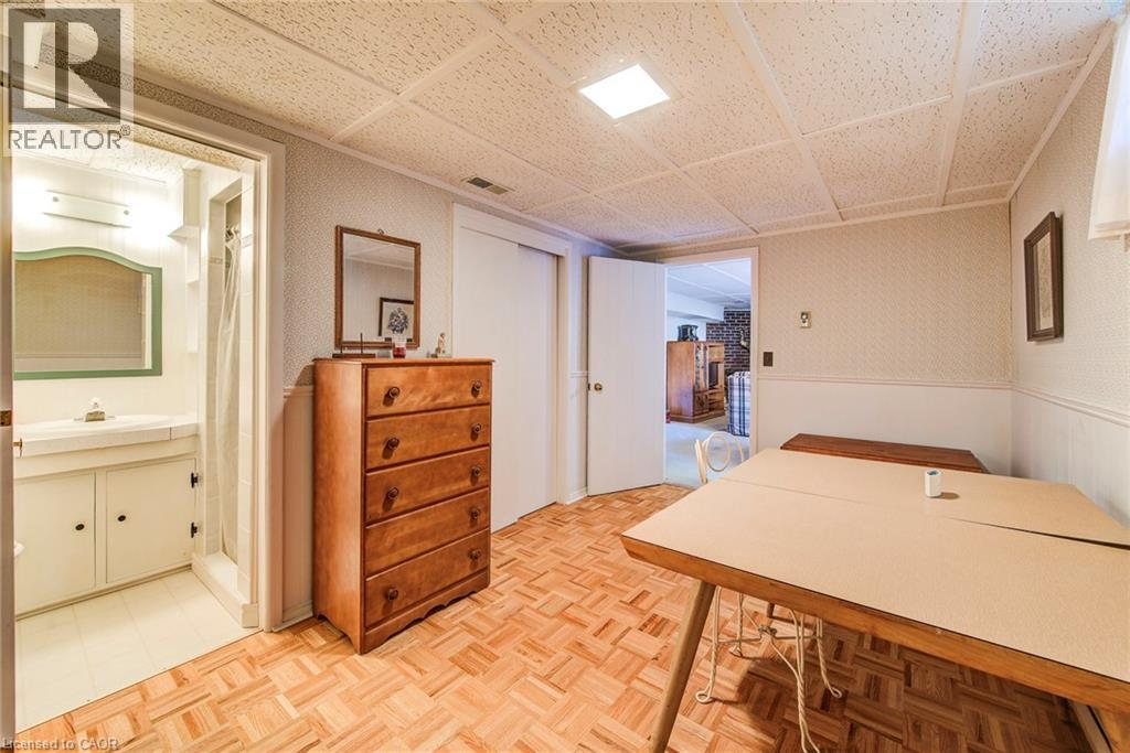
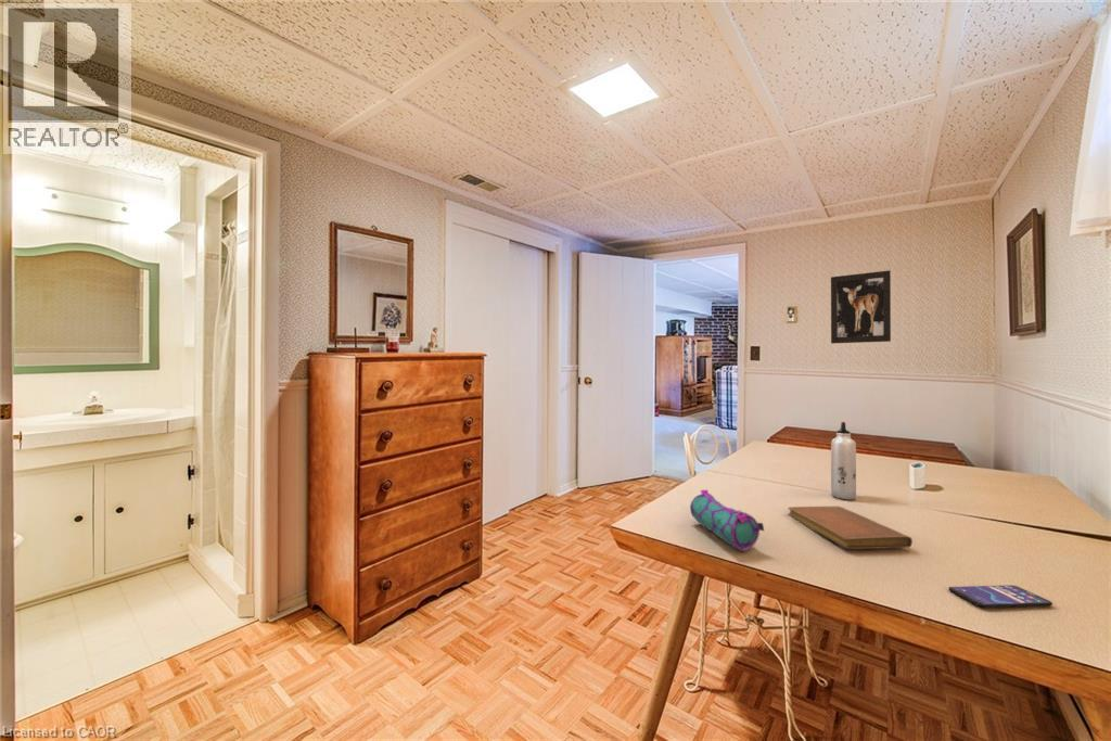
+ pencil case (723, 518)
+ water bottle (843, 459)
+ wall art (859, 308)
+ notebook (843, 524)
+ smartphone (998, 596)
